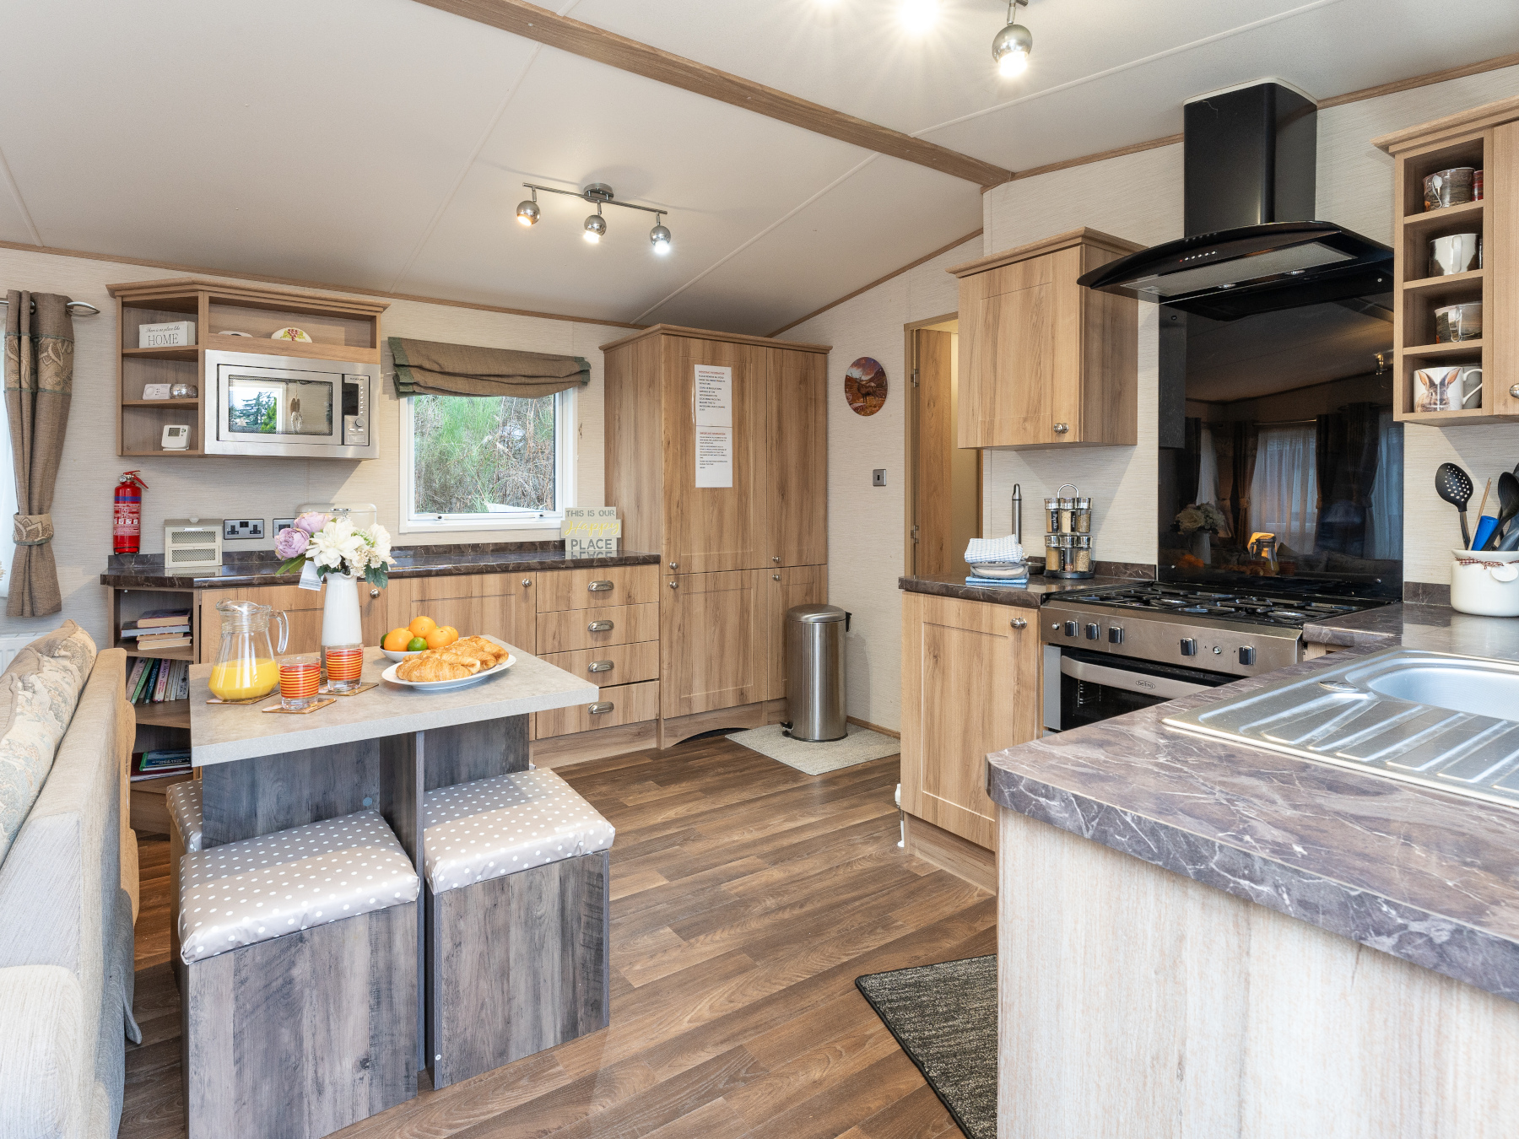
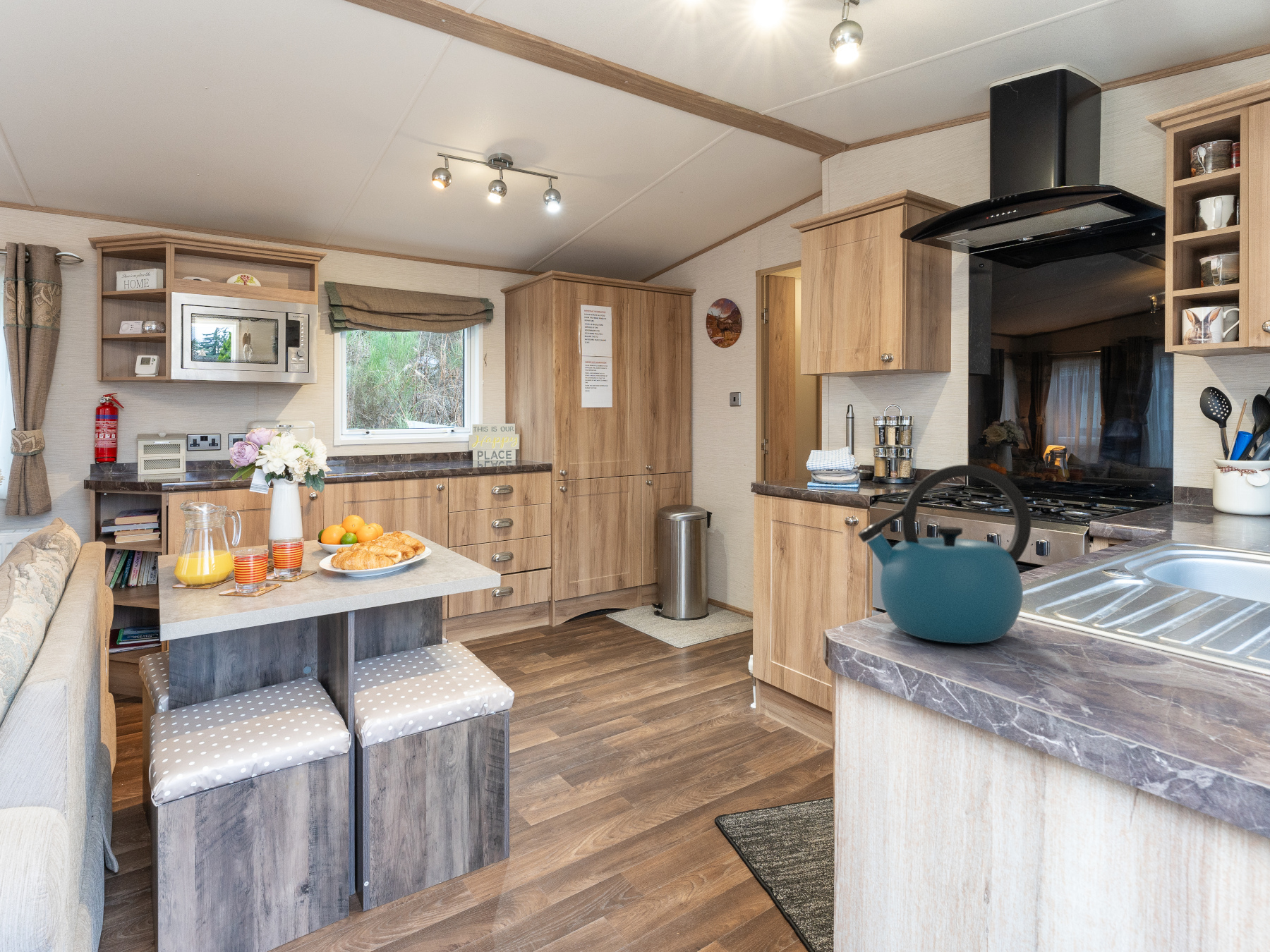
+ kettle (941, 549)
